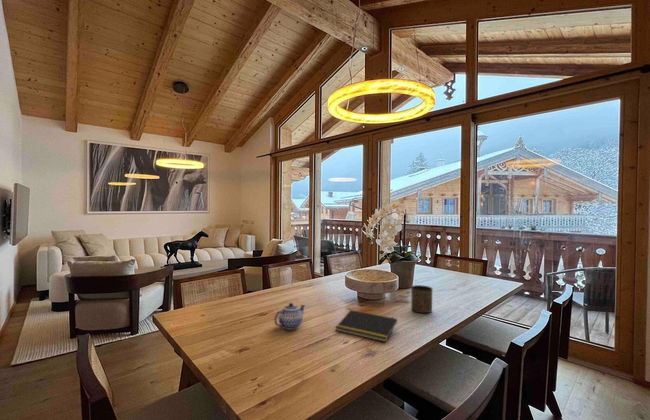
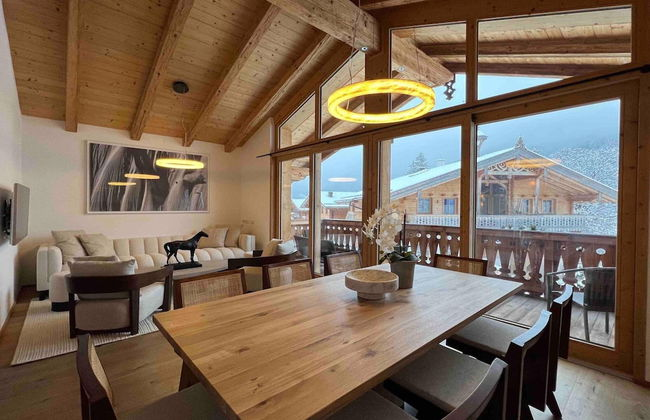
- notepad (366, 324)
- teapot (290, 315)
- cup (421, 299)
